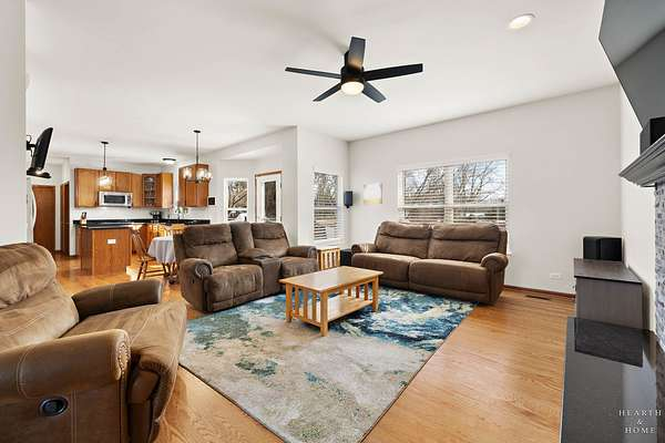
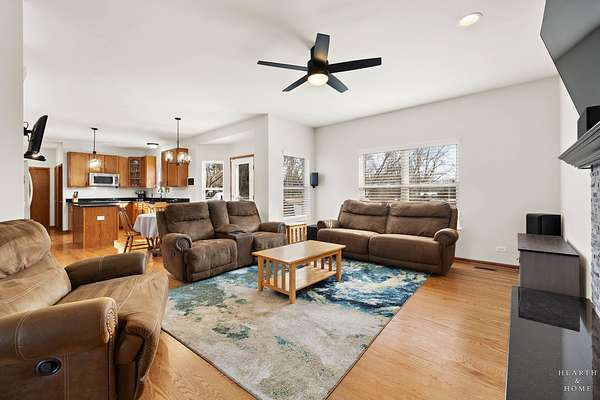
- wall art (372, 194)
